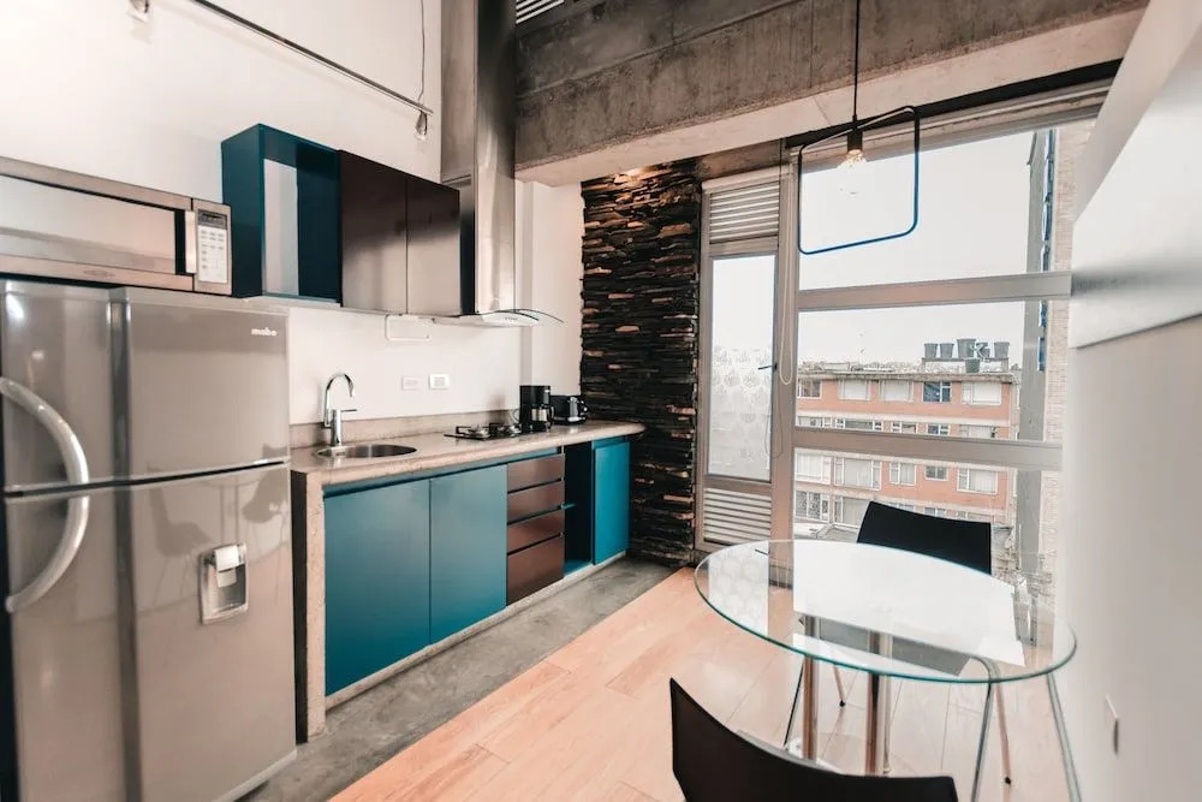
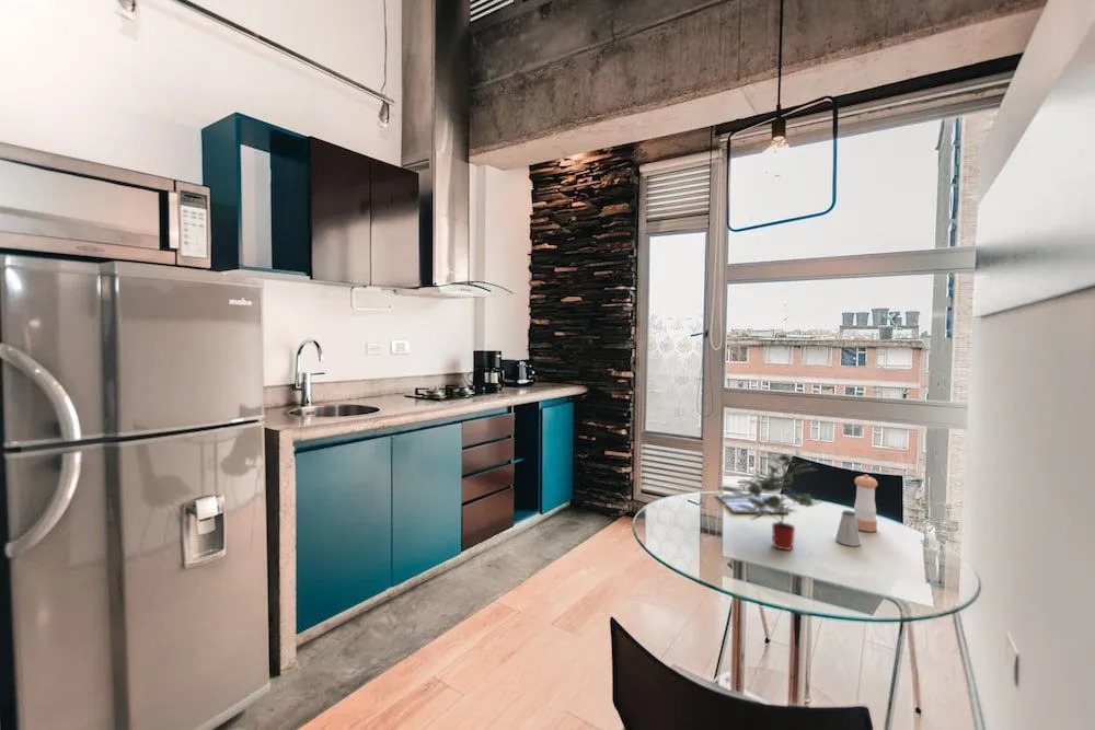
+ pepper shaker (865, 501)
+ drink coaster (750, 502)
+ potted plant (768, 498)
+ saltshaker (848, 526)
